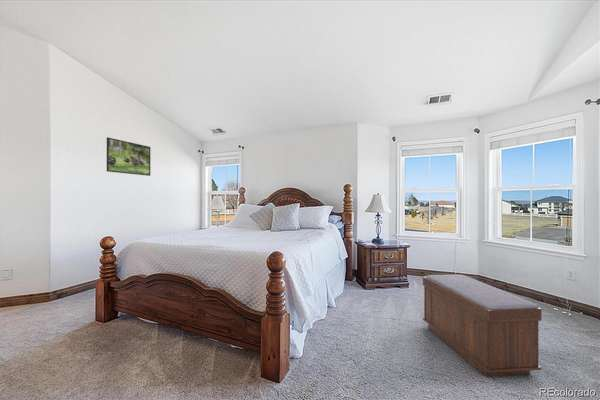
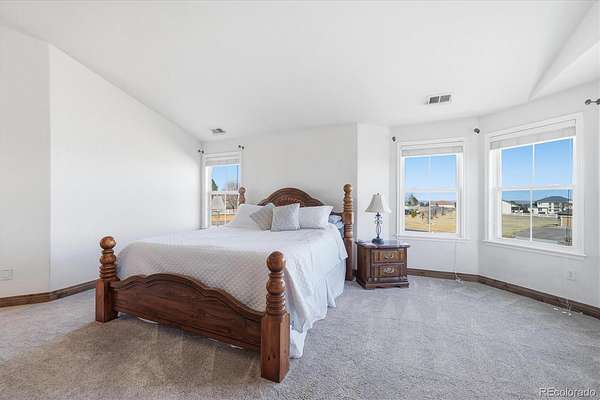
- bench (472, 316)
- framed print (130, 158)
